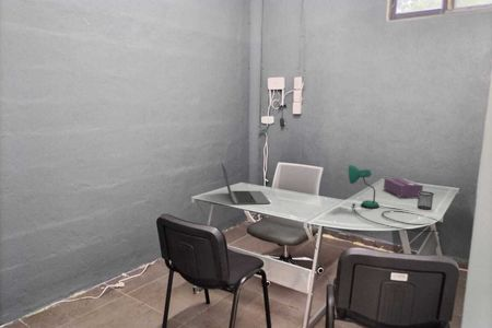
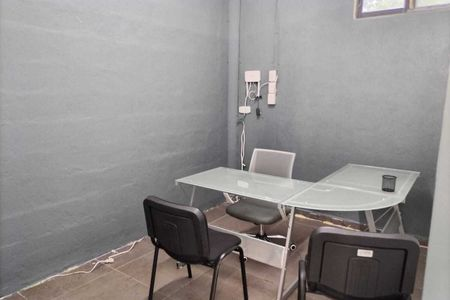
- laptop (244, 191)
- tissue box (401, 187)
- desk lamp (388, 207)
